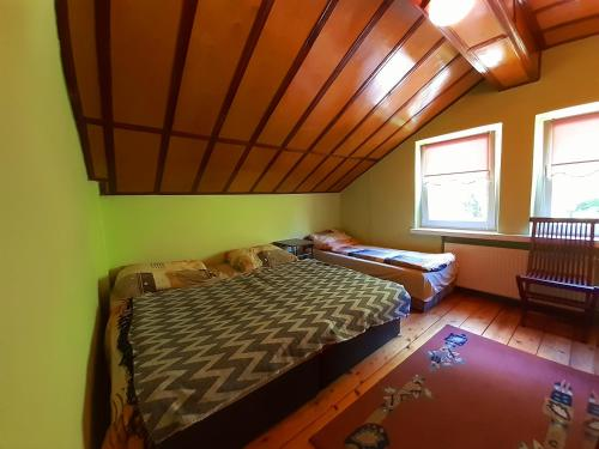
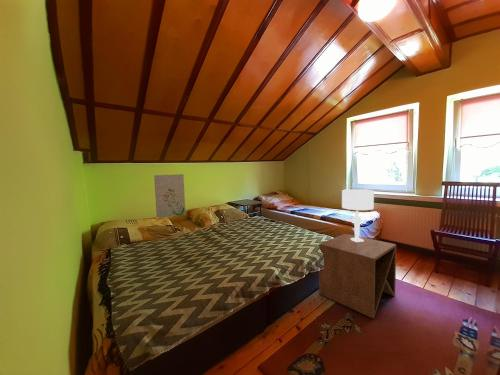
+ side table (356, 269)
+ wall art (170, 195)
+ table lamp (357, 215)
